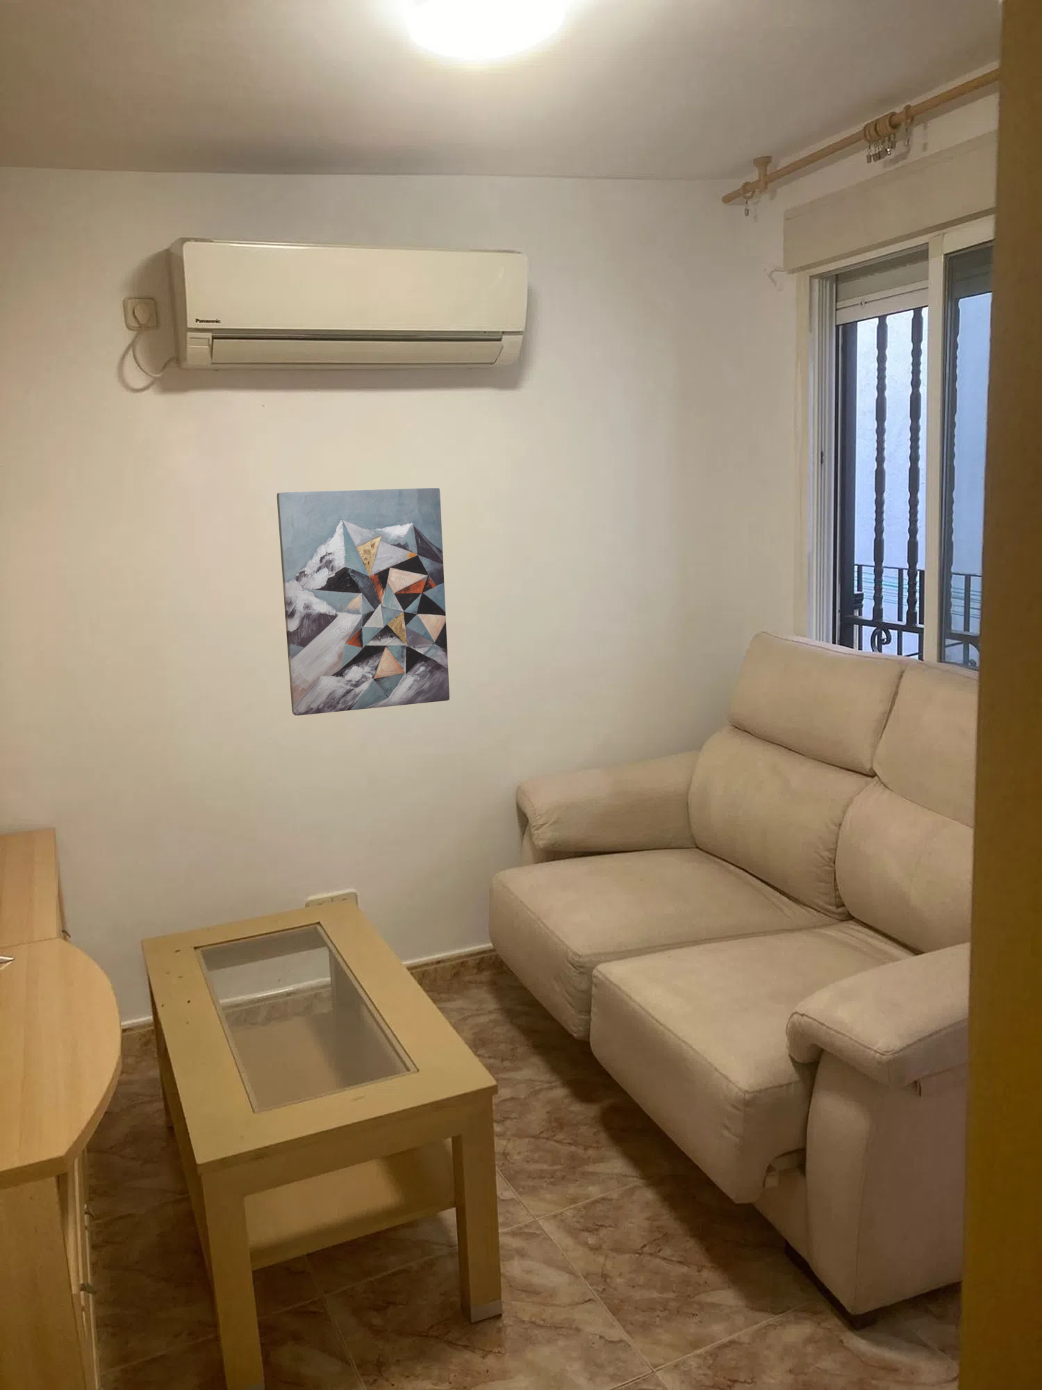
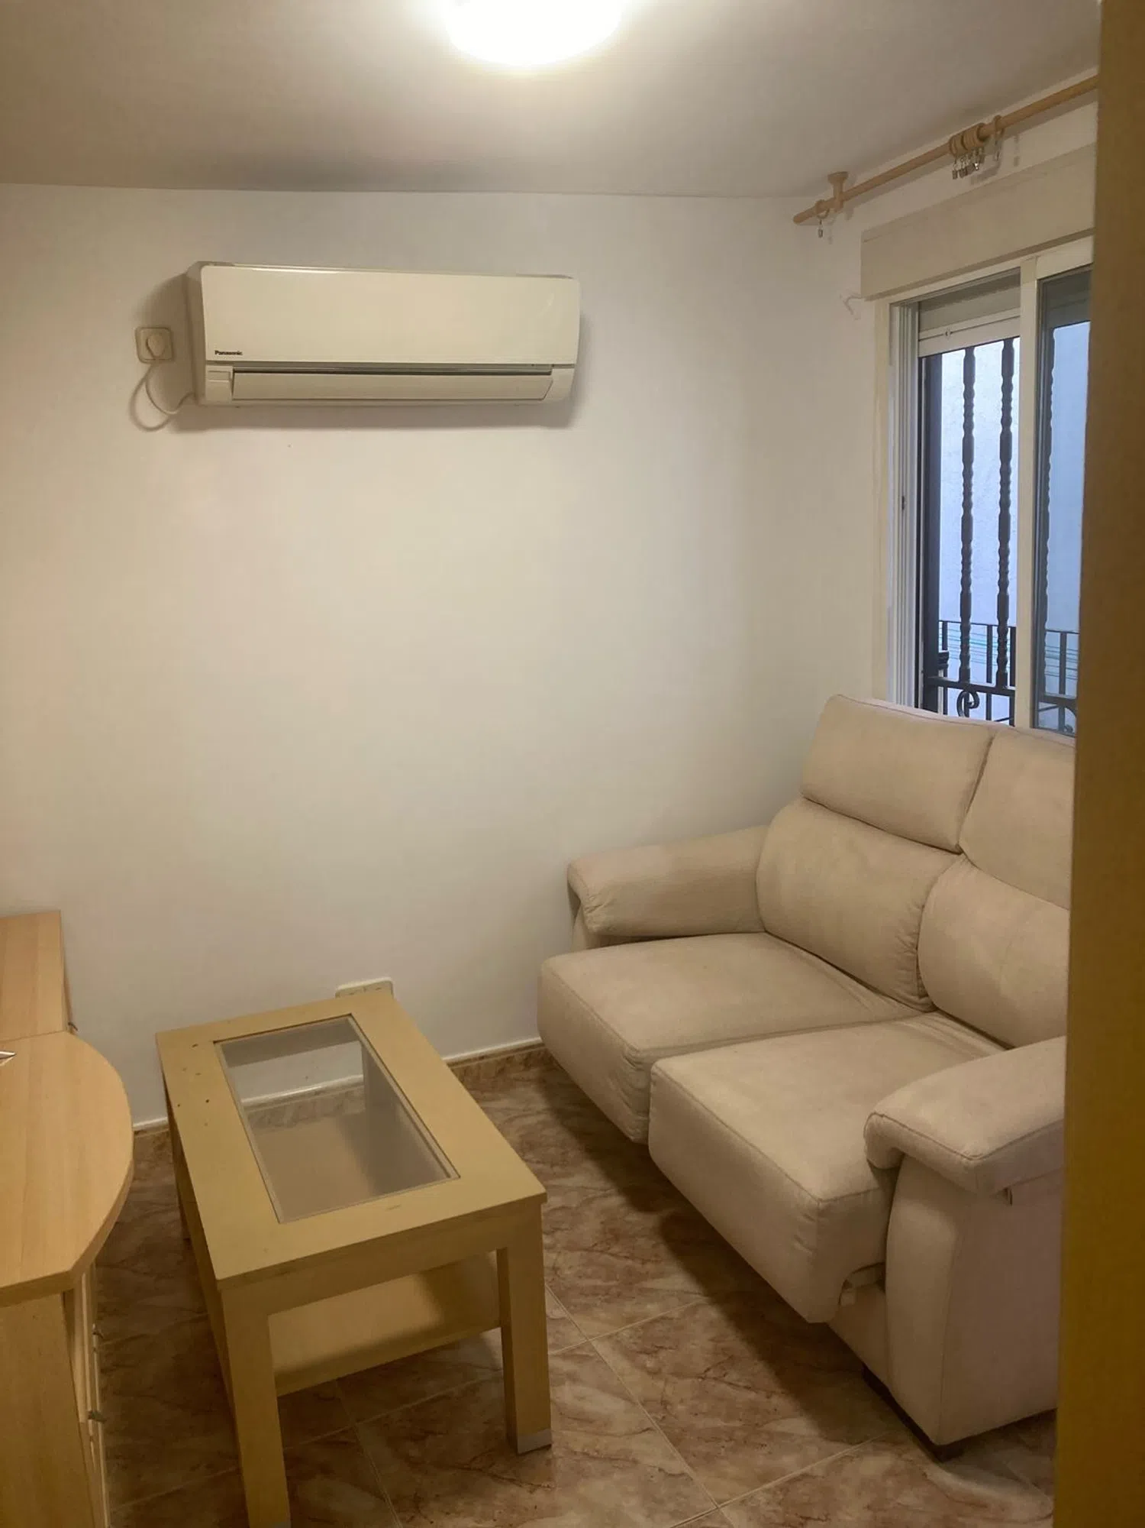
- wall art (366, 600)
